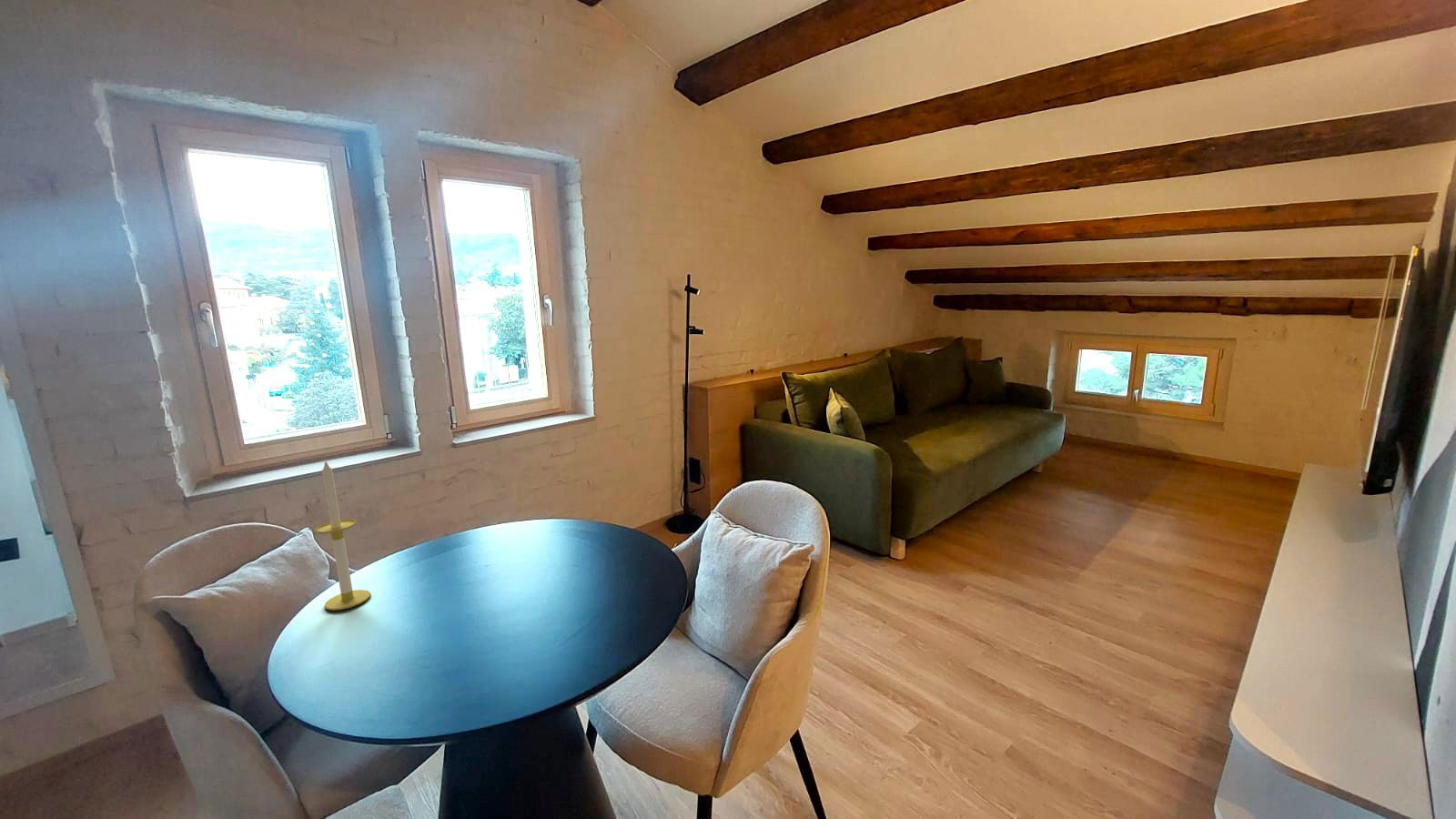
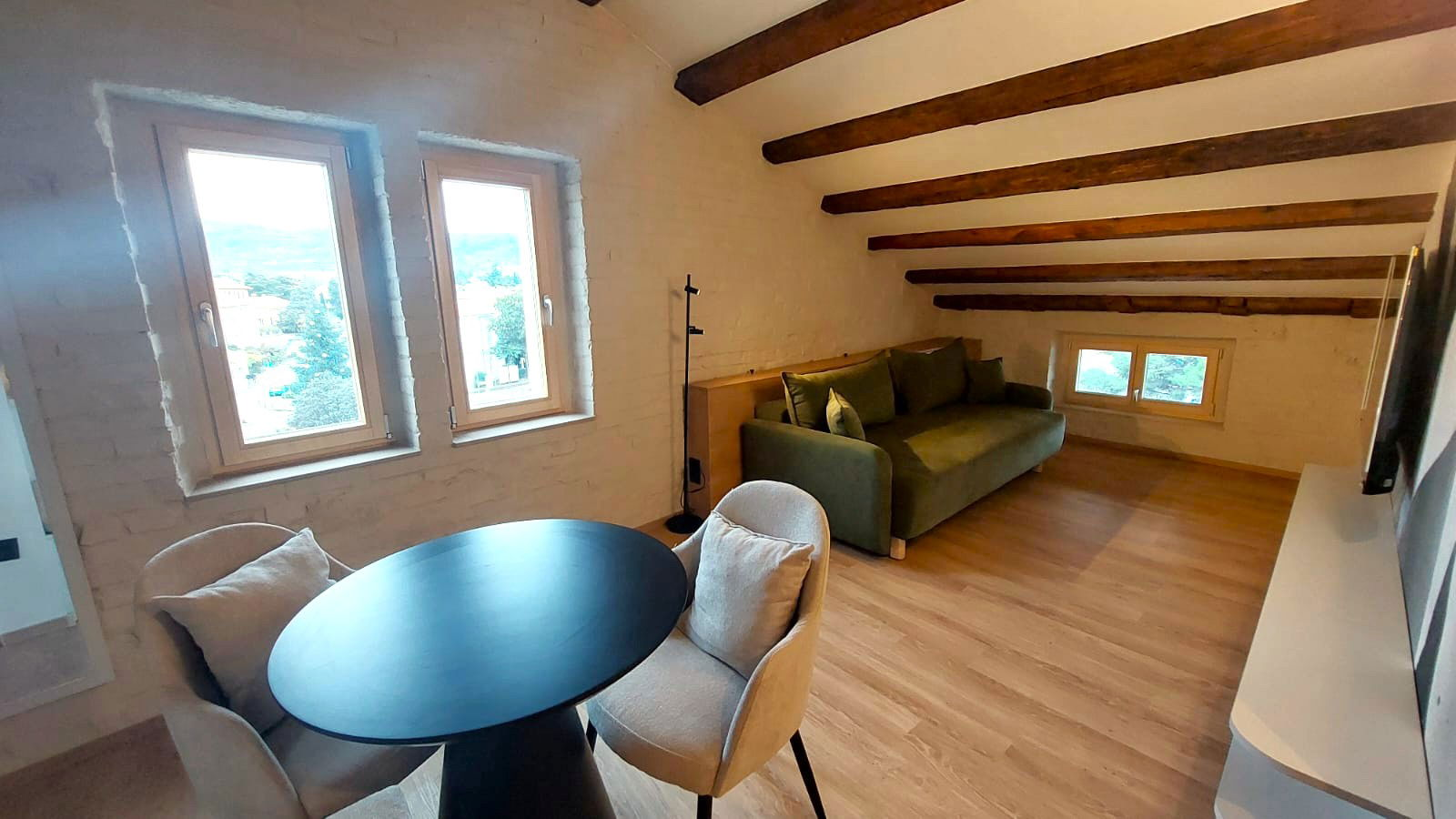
- candle (337, 531)
